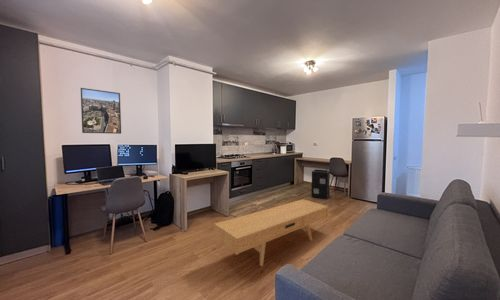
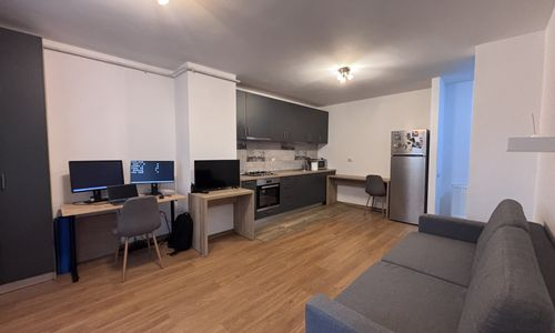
- tv console (277, 229)
- speaker (320, 183)
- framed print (102, 112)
